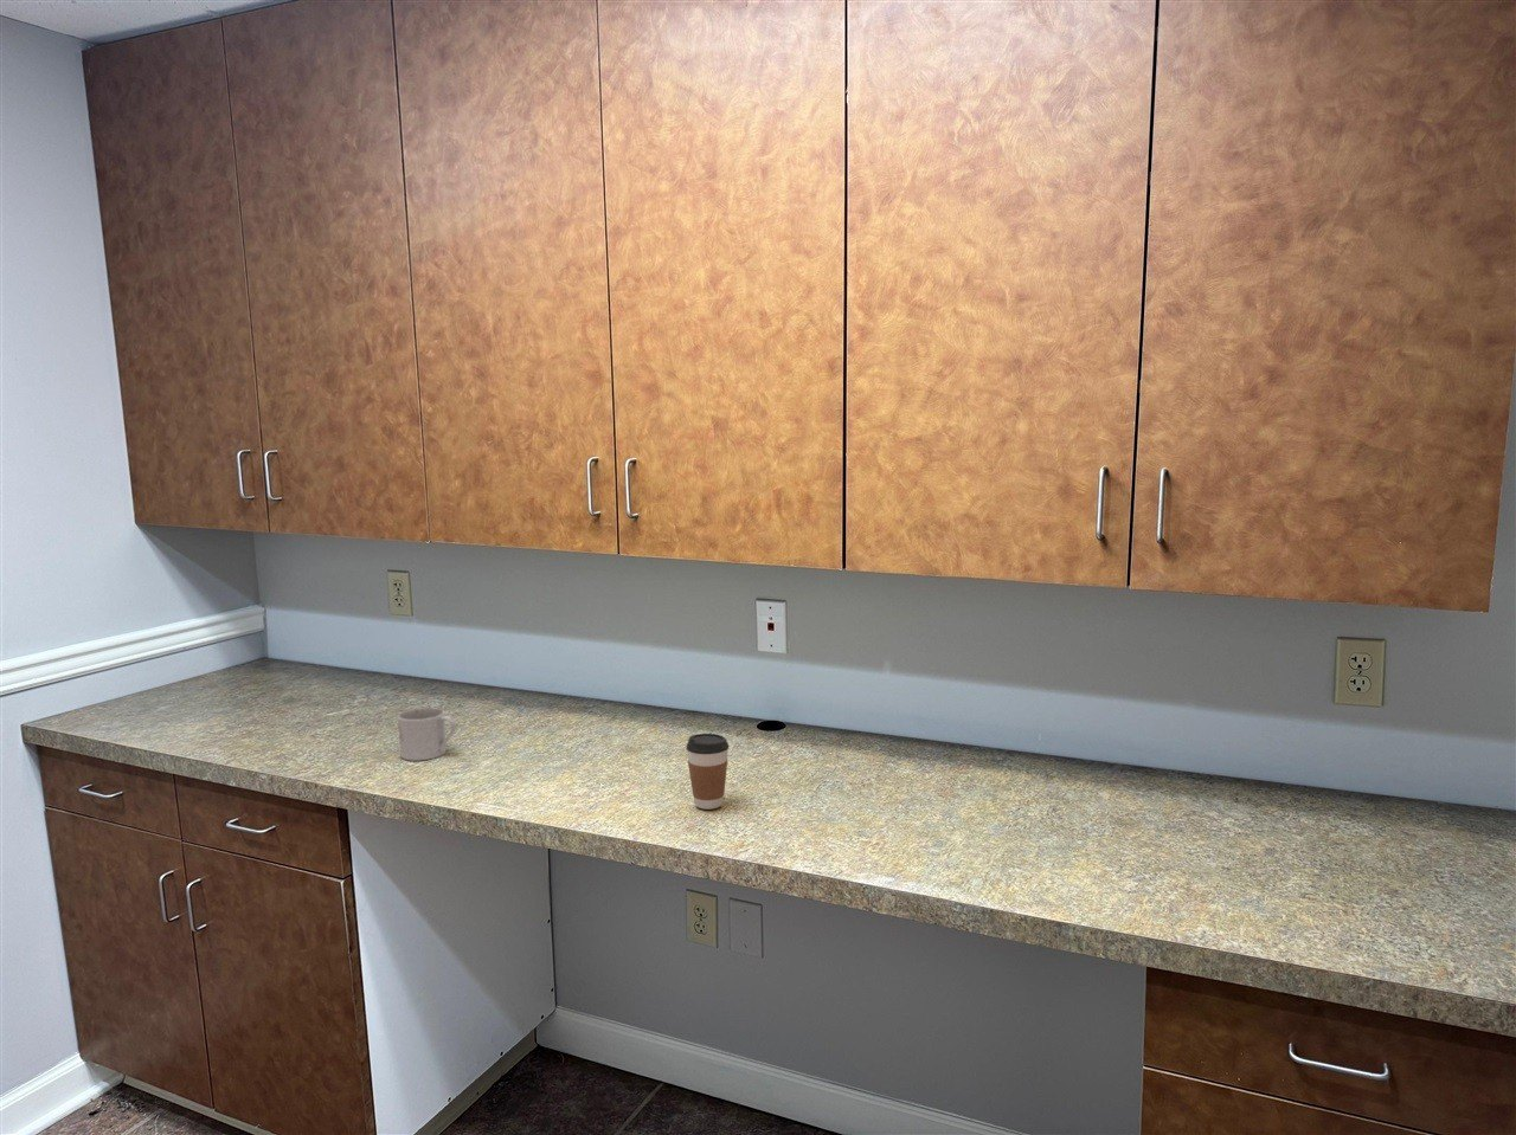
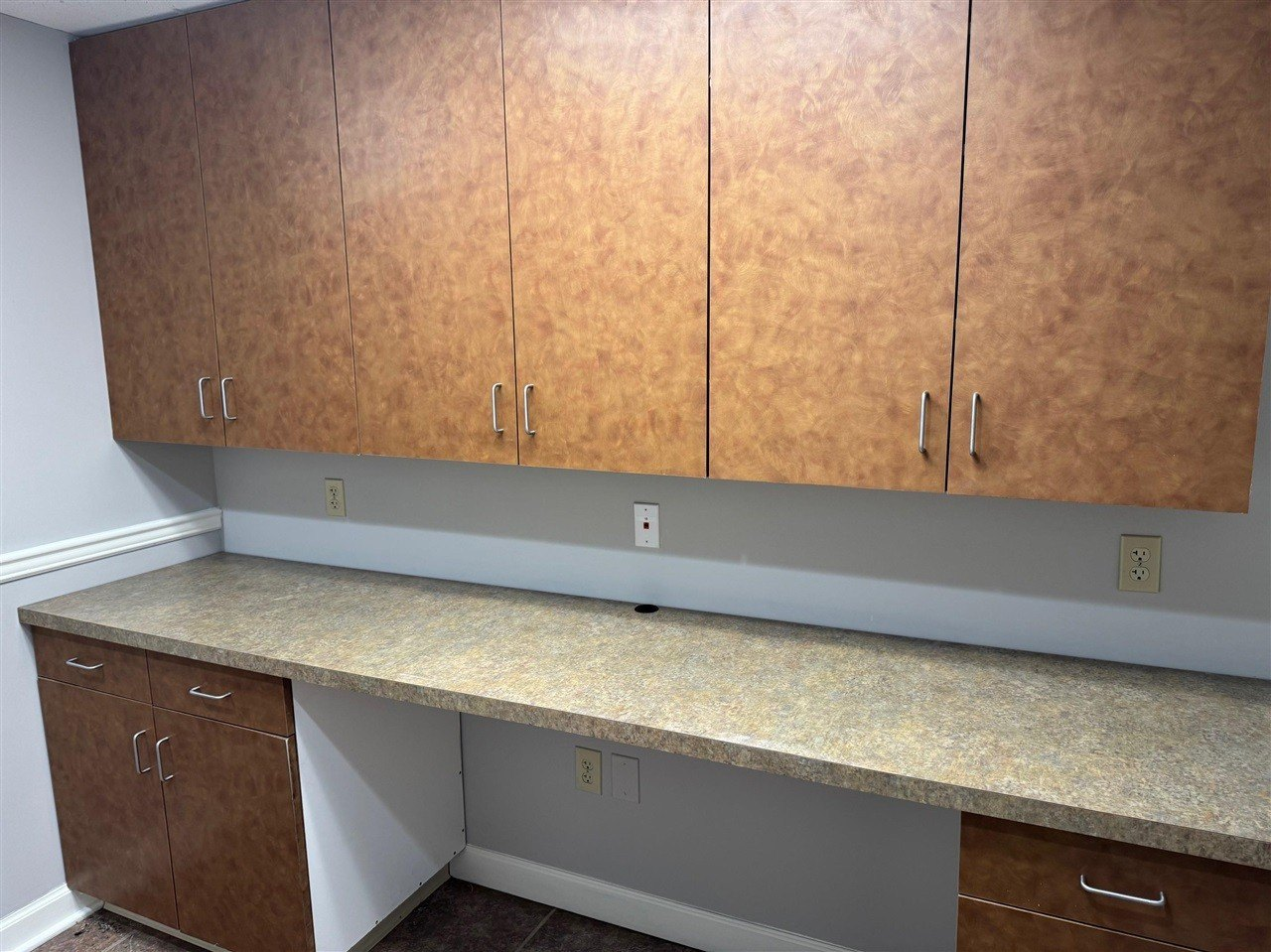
- mug (428, 733)
- coffee cup (707, 770)
